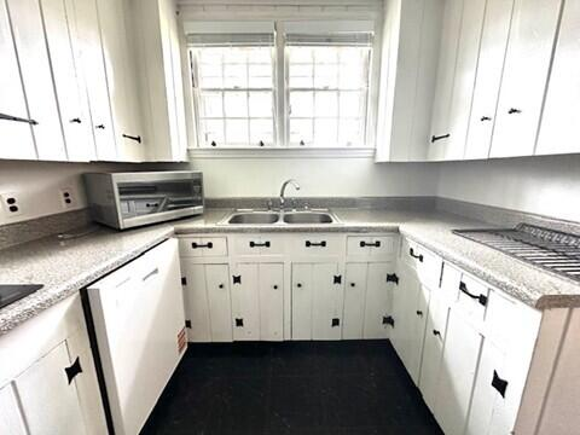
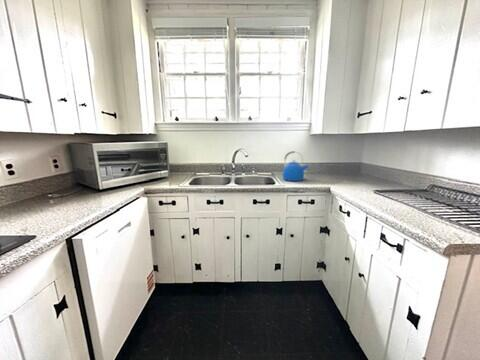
+ kettle (296, 165)
